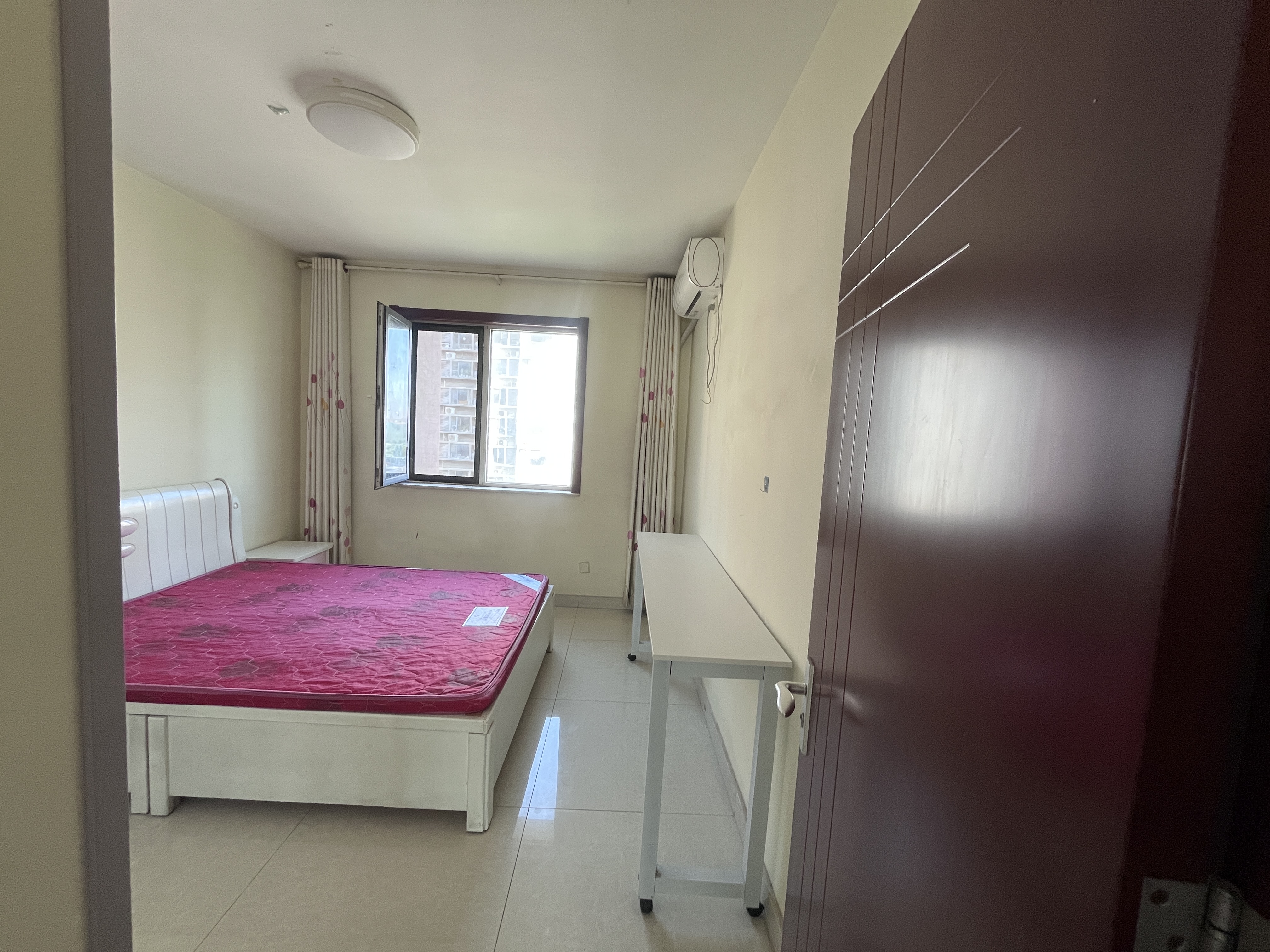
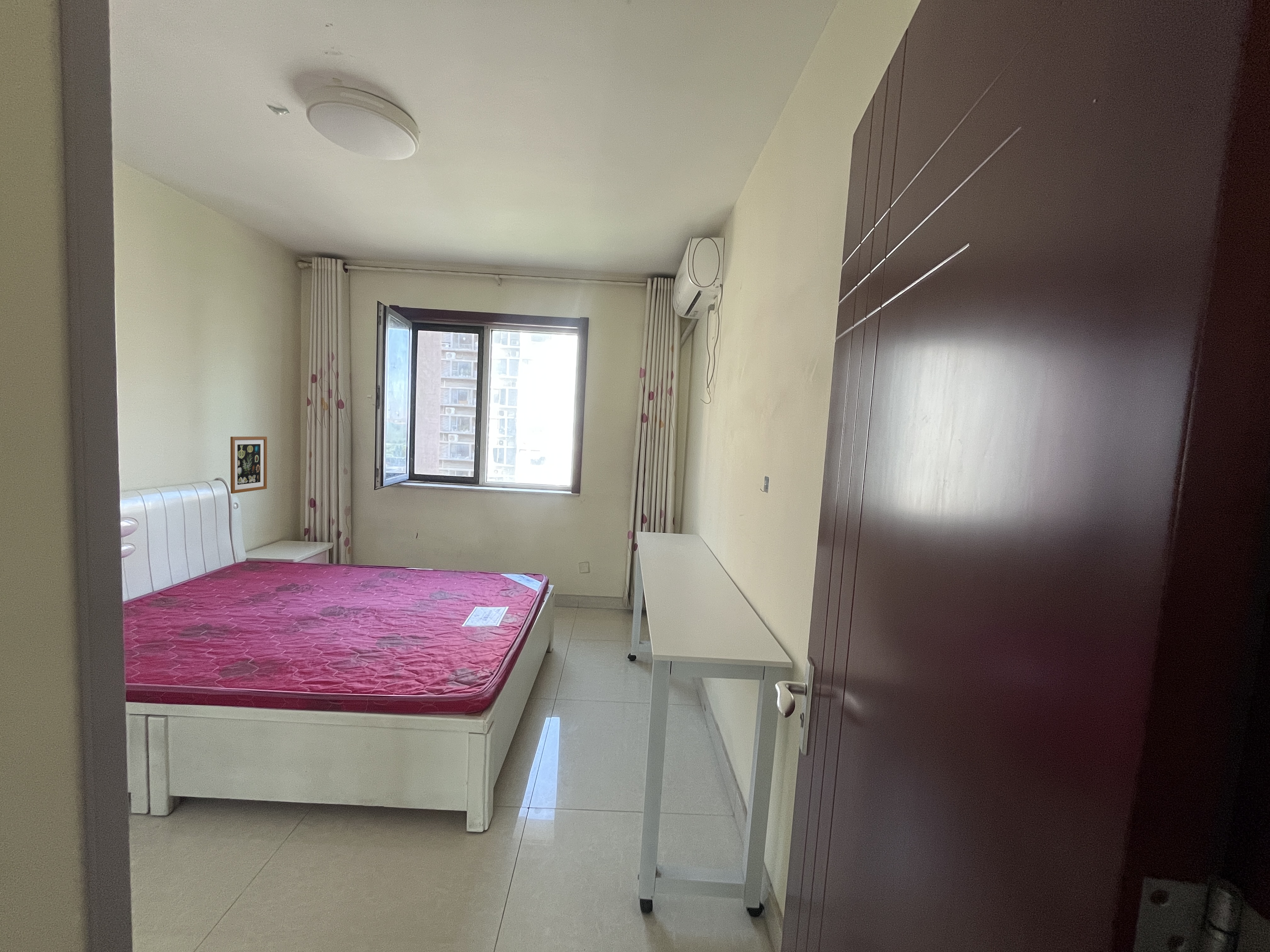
+ wall art (249, 464)
